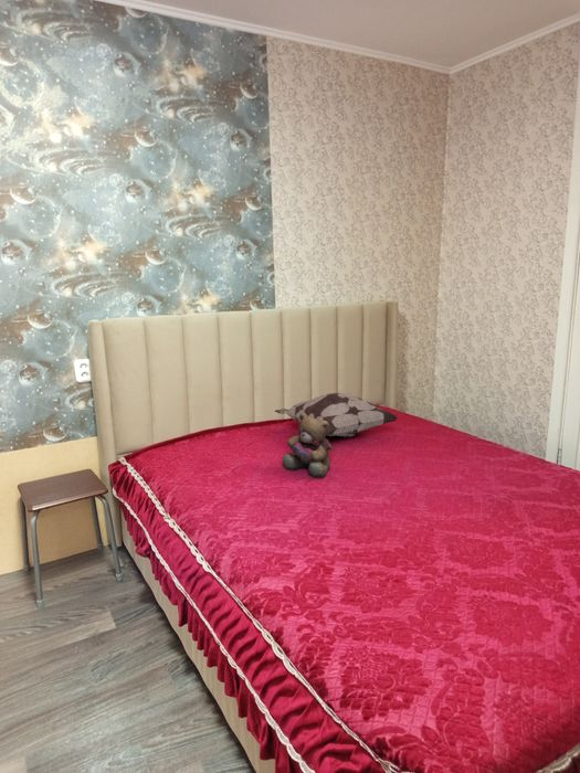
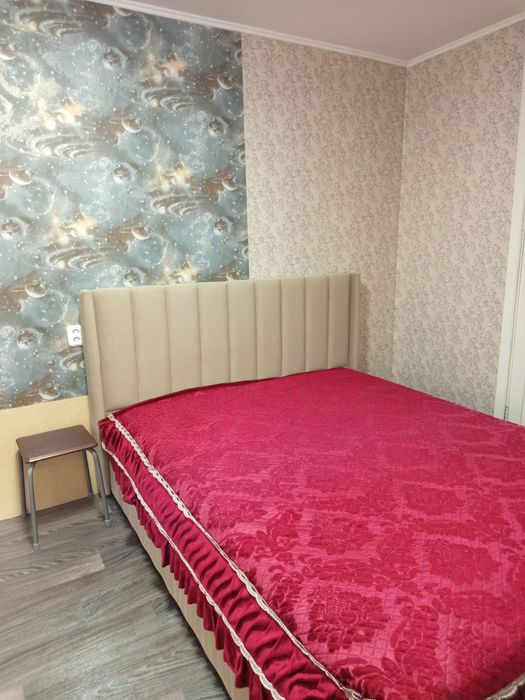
- decorative pillow (334, 414)
- teddy bear (308, 442)
